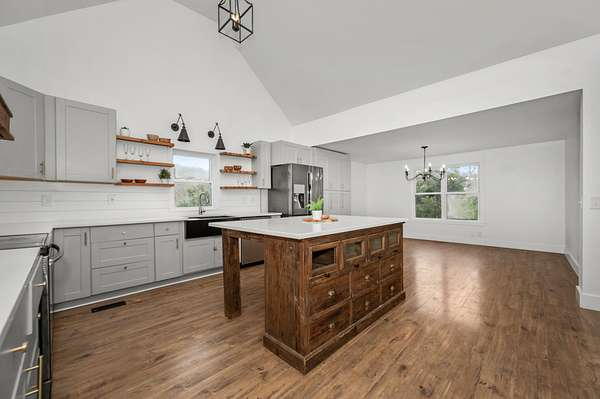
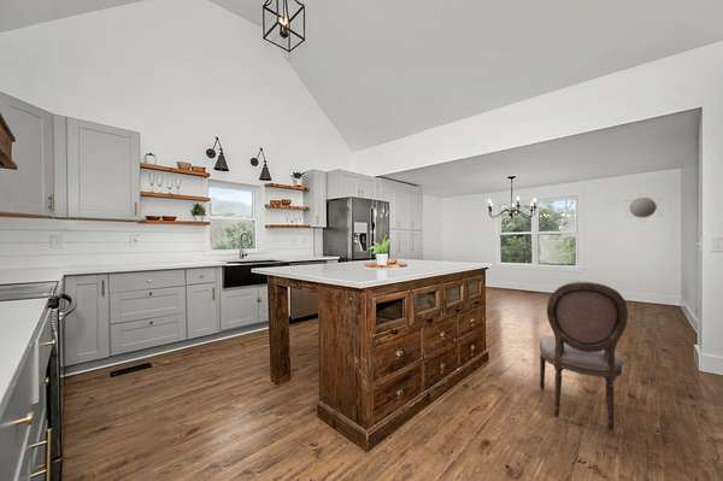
+ home mirror (642, 207)
+ dining chair (580, 342)
